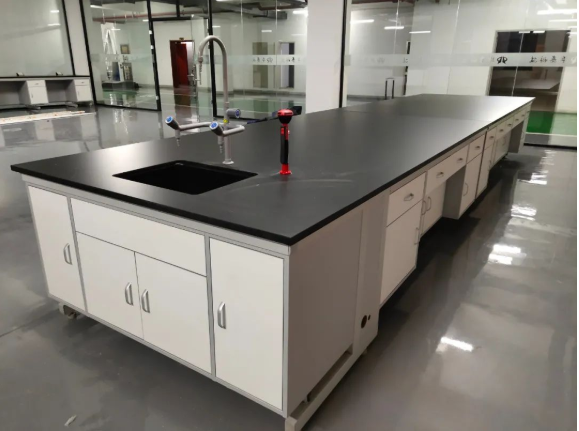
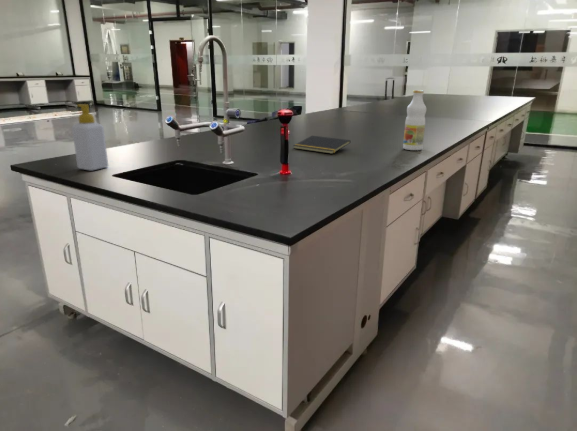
+ soap bottle (89, 137)
+ notepad (321, 144)
+ beverage bottle (415, 120)
